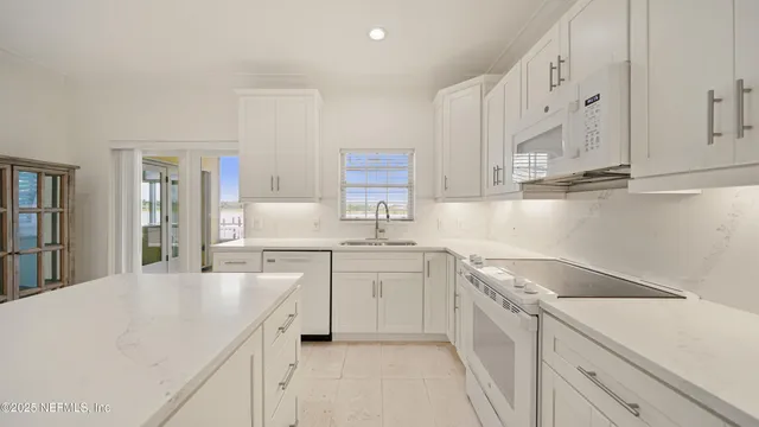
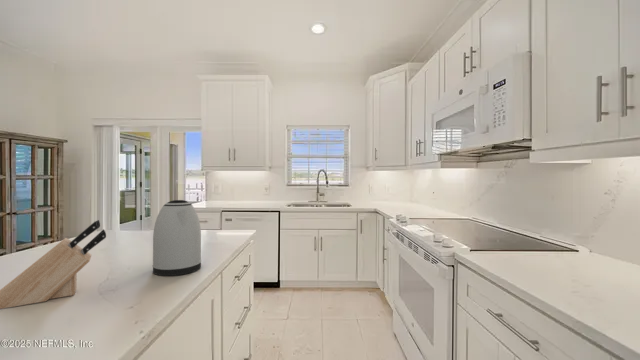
+ kettle (175, 233)
+ knife block (50, 259)
